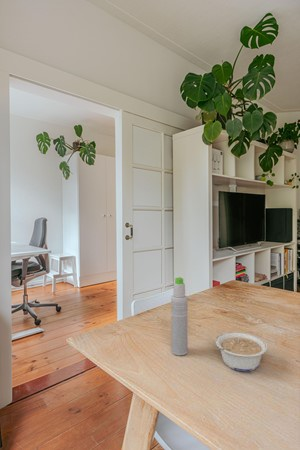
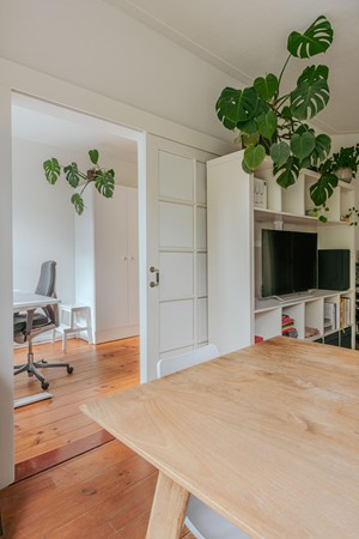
- legume (240, 351)
- bottle (179, 315)
